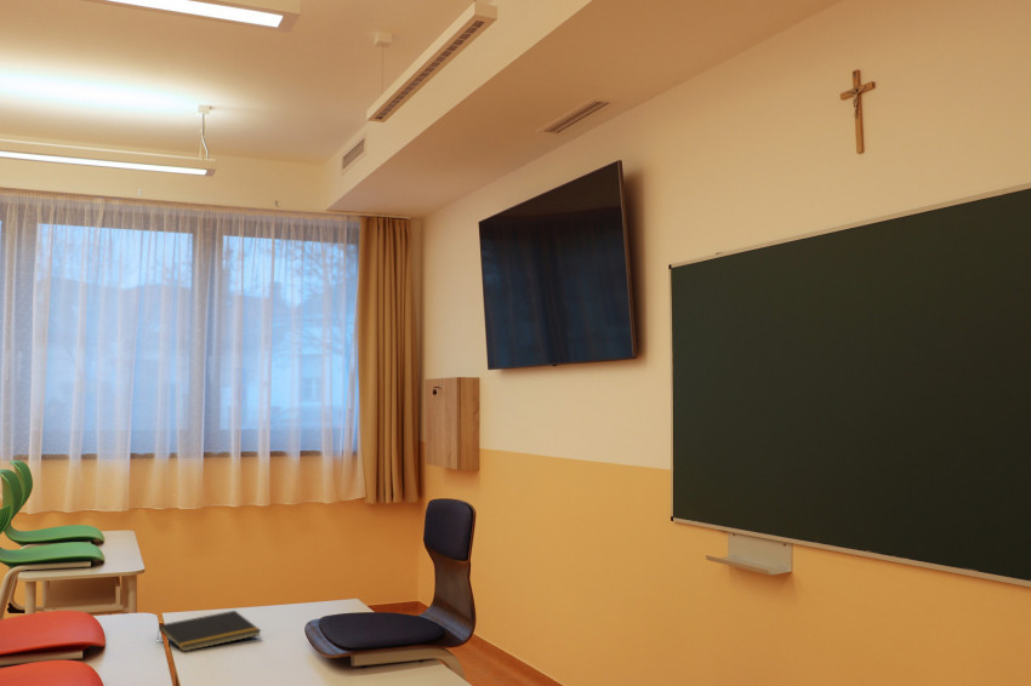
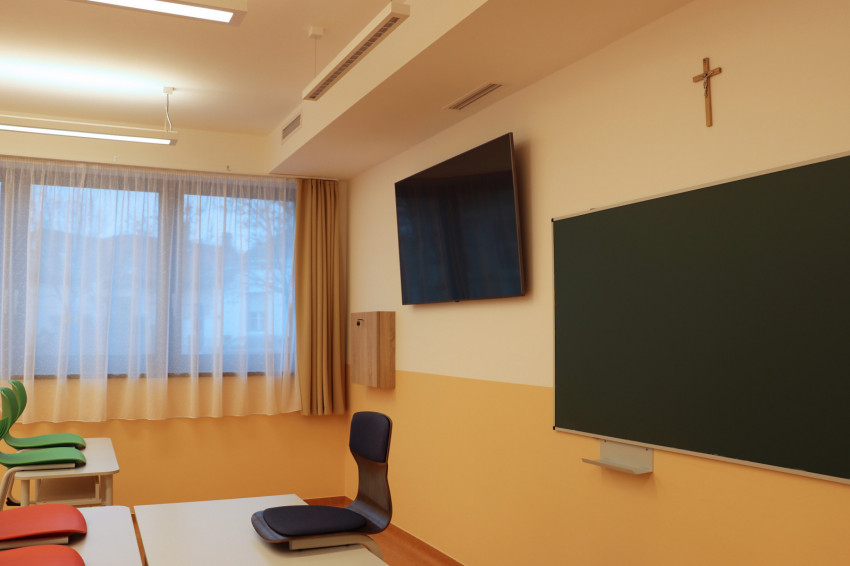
- notepad (210, 629)
